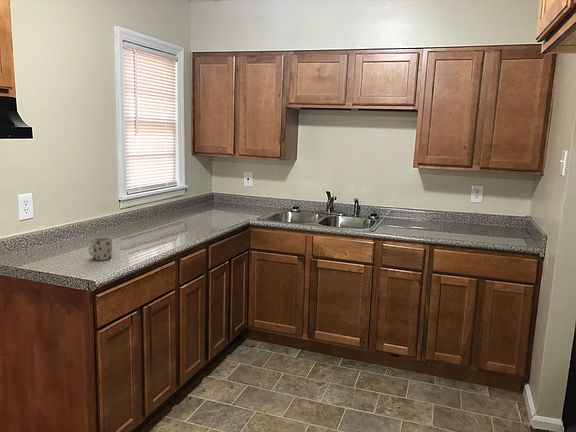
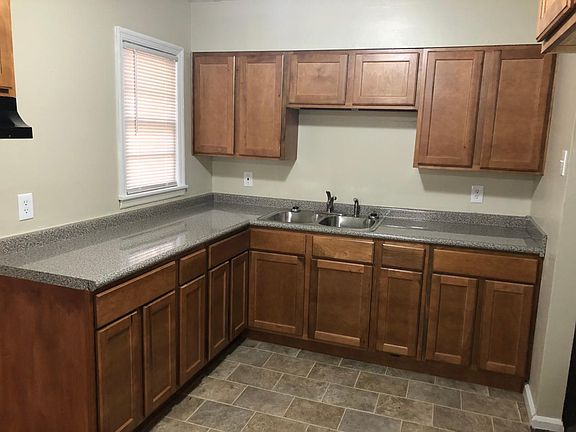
- mug (99, 249)
